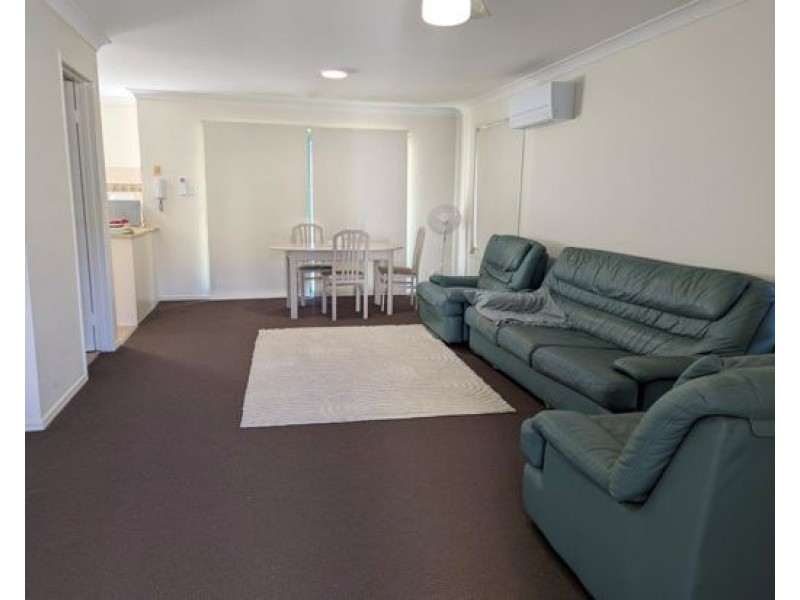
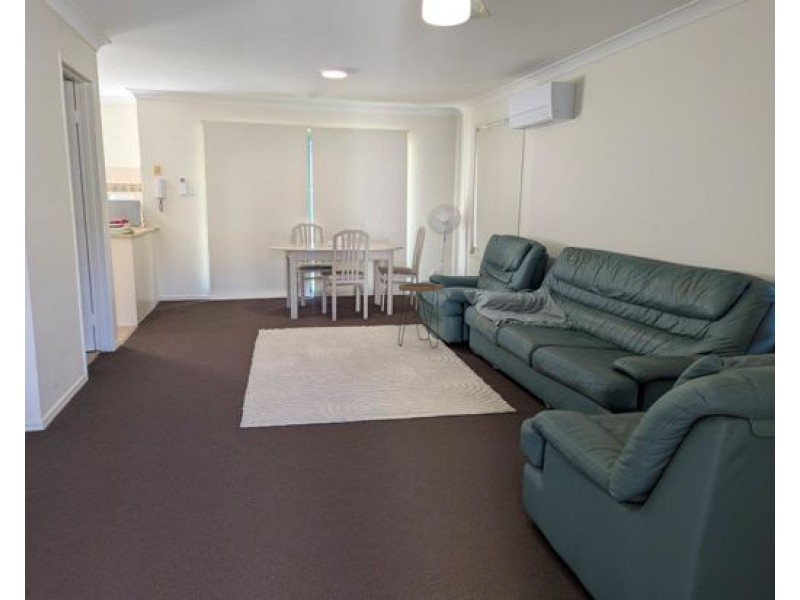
+ side table (424, 314)
